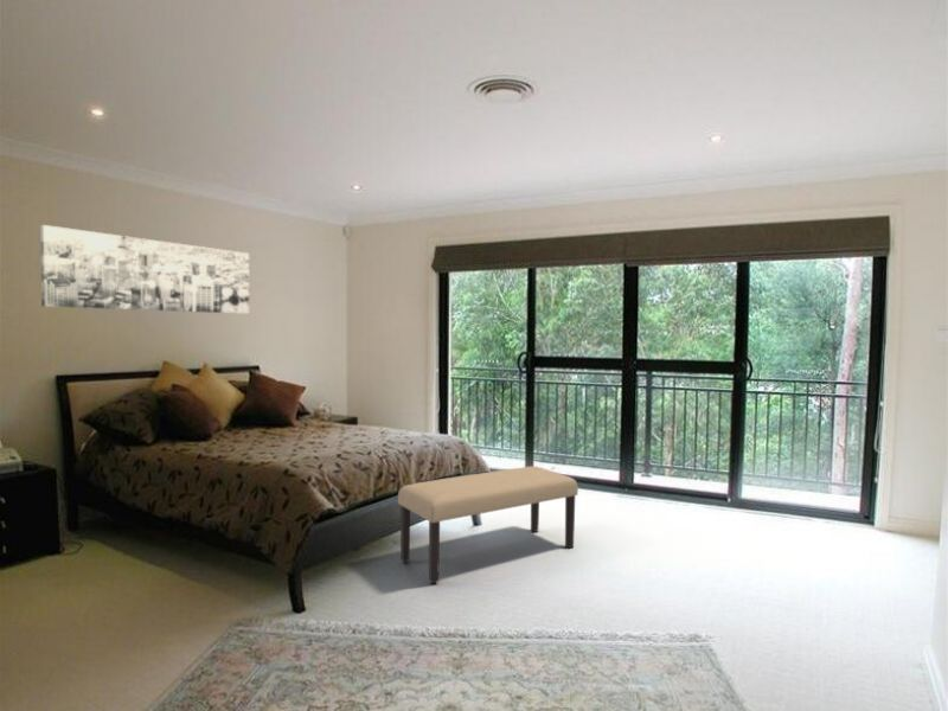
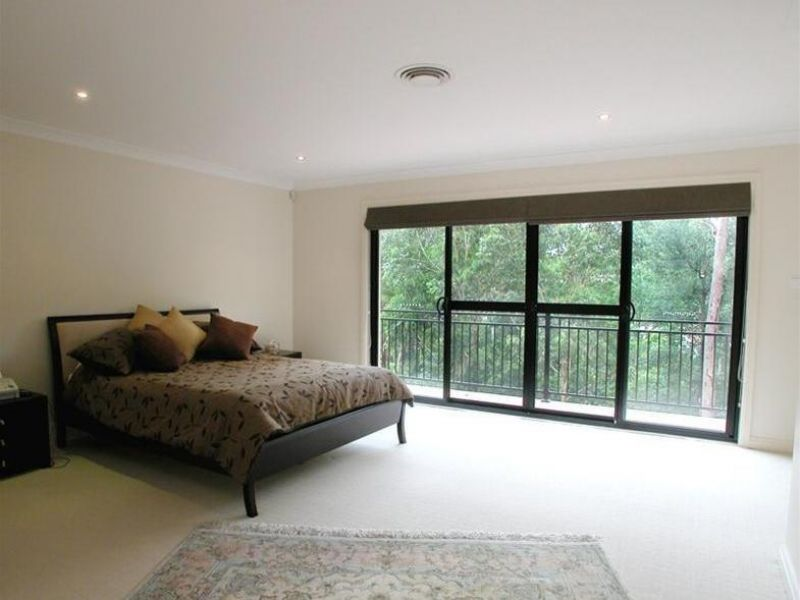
- bench (489, 511)
- wall art (160, 276)
